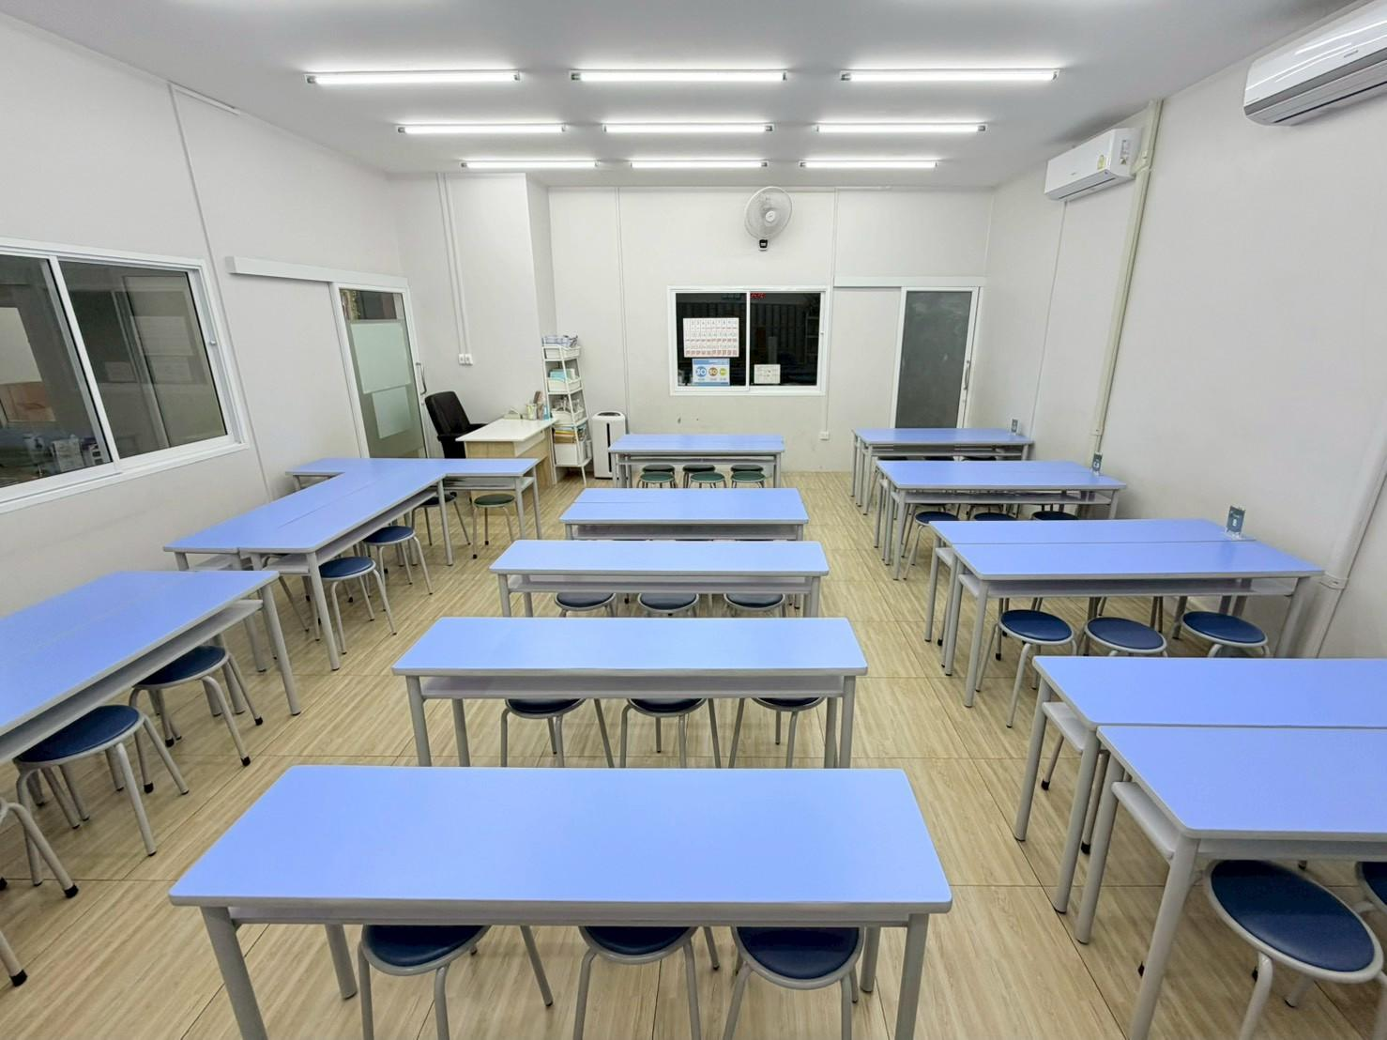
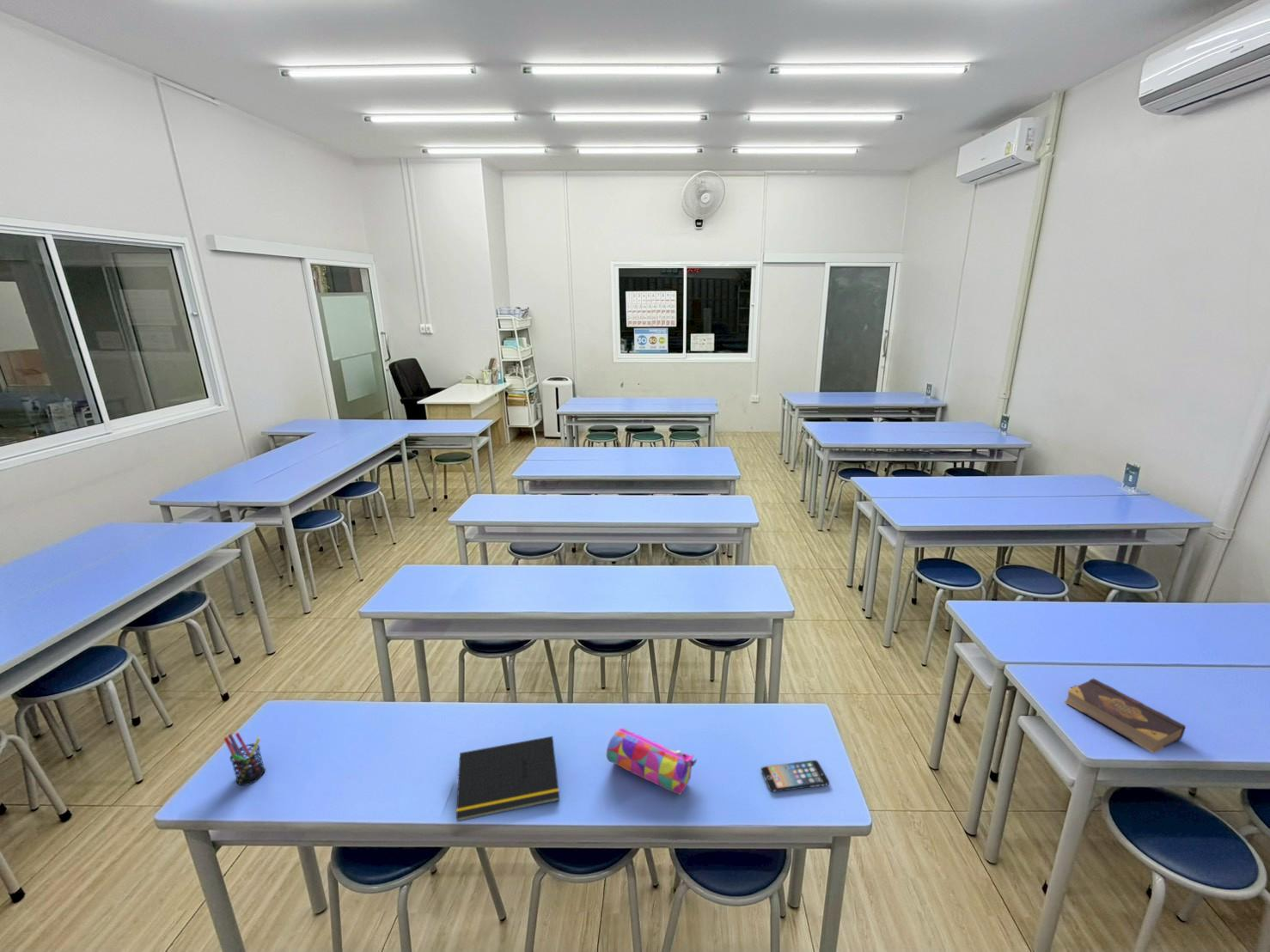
+ book (1114, 709)
+ smartphone (794, 775)
+ notepad (508, 776)
+ pen holder (242, 758)
+ pencil case (650, 758)
